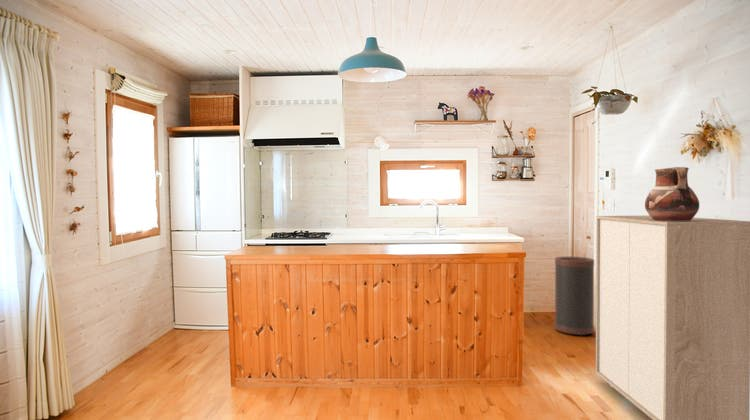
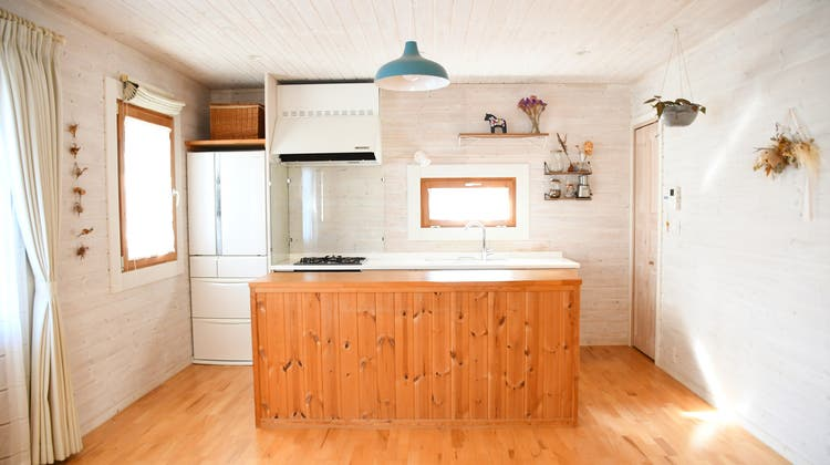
- trash can (574, 294)
- storage cabinet (664, 313)
- ceramic pot (671, 193)
